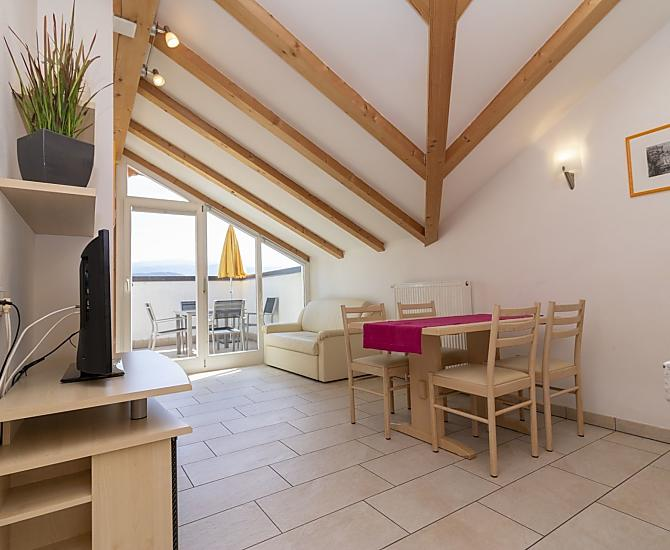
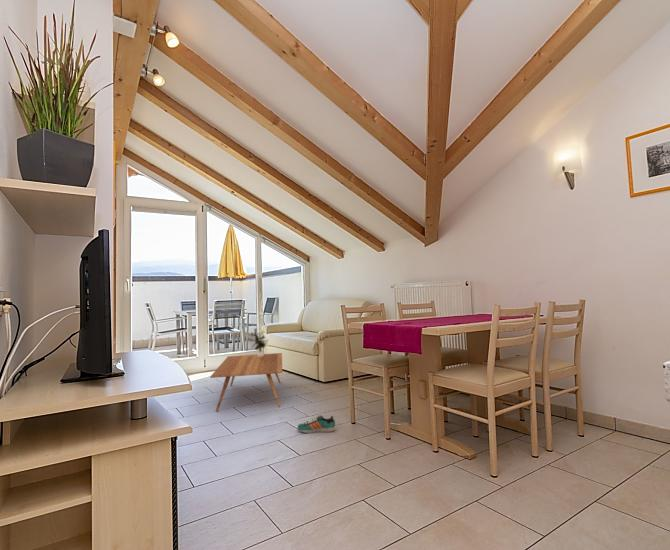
+ coffee table (251, 374)
+ sneaker (316, 422)
+ potted plant (257, 342)
